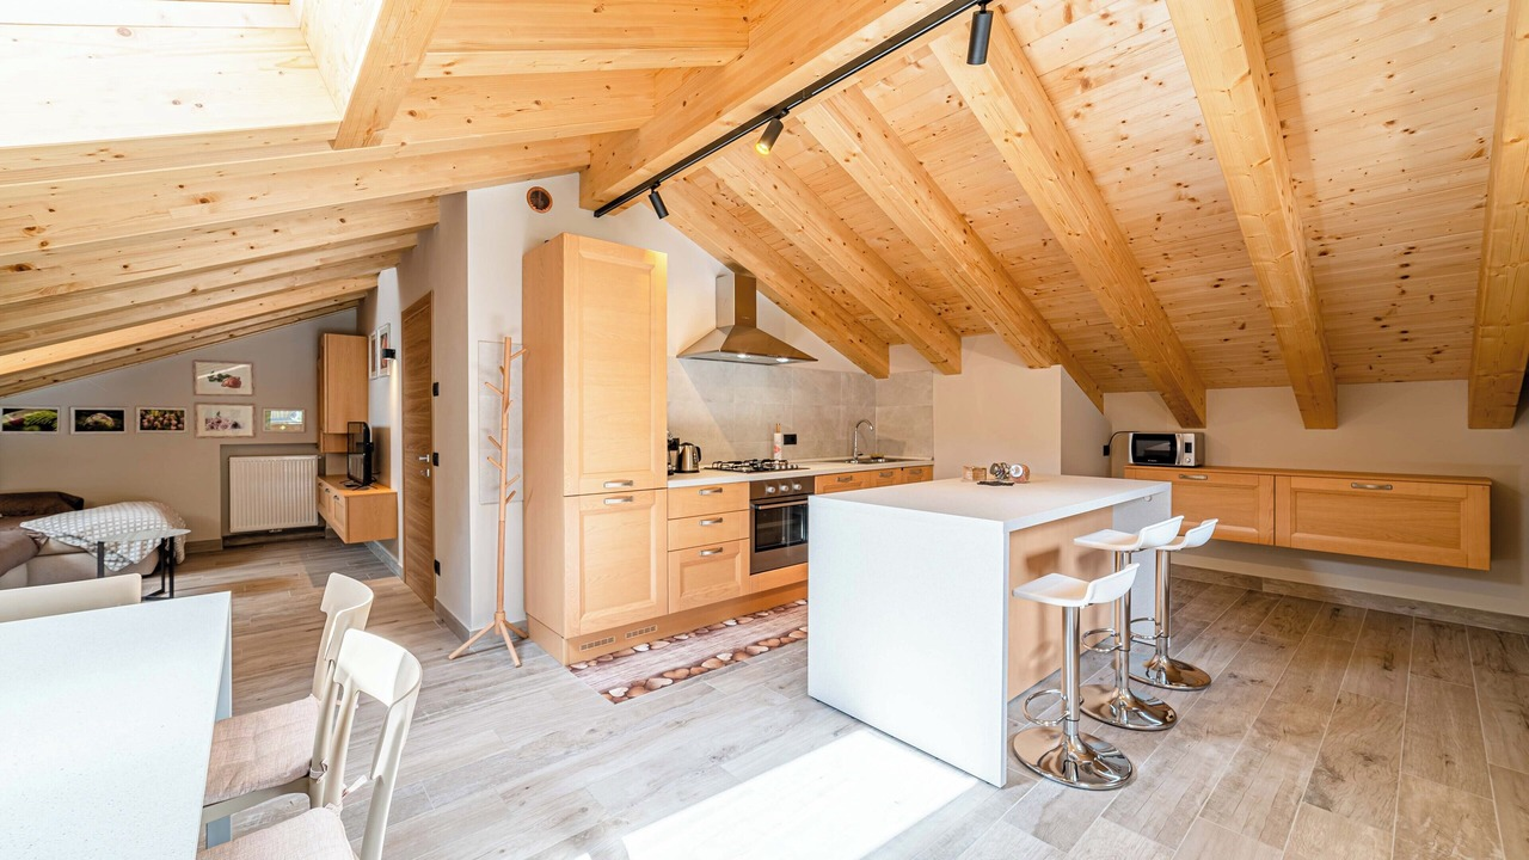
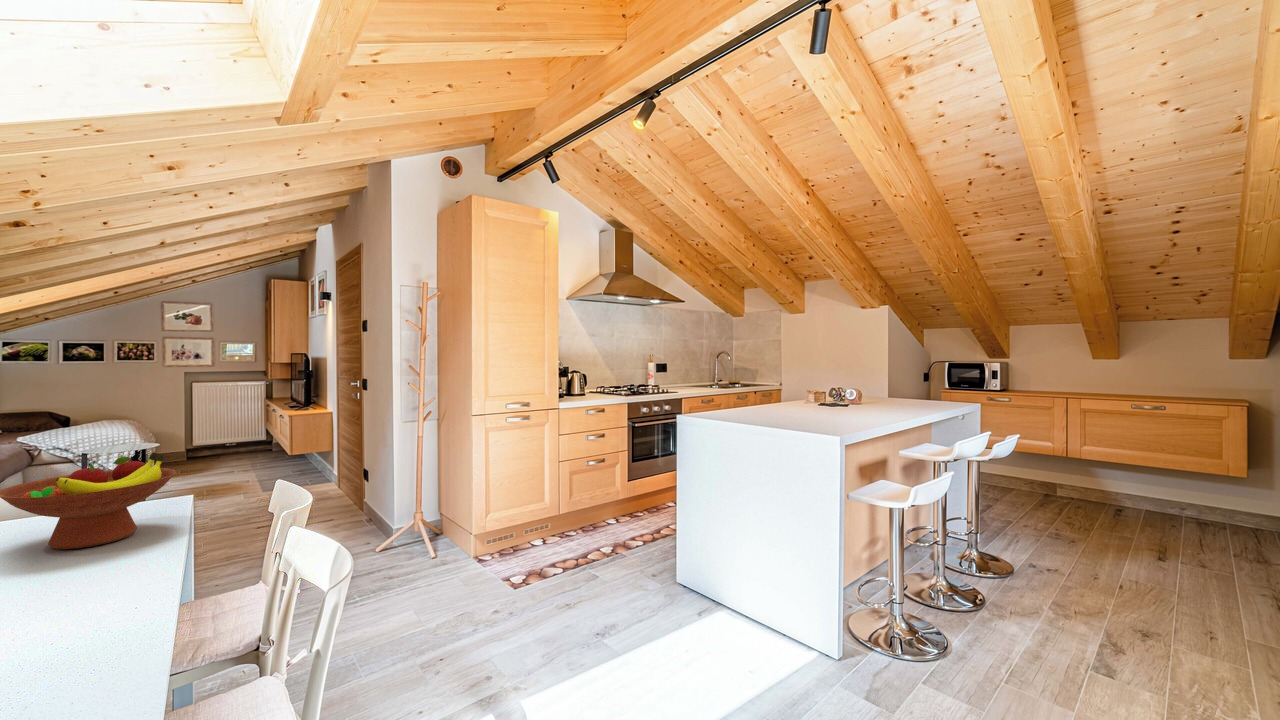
+ fruit bowl (94, 498)
